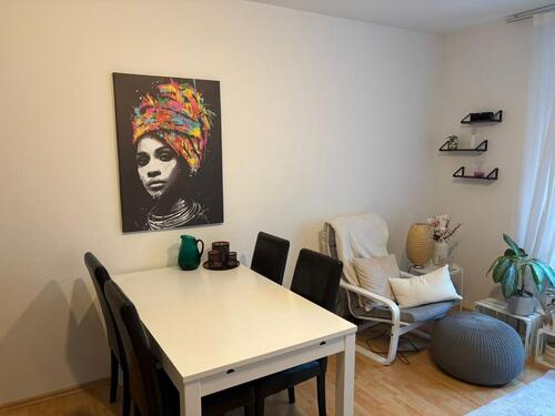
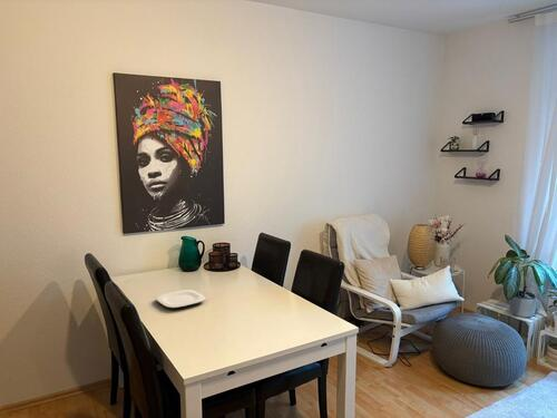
+ plate (180, 299)
